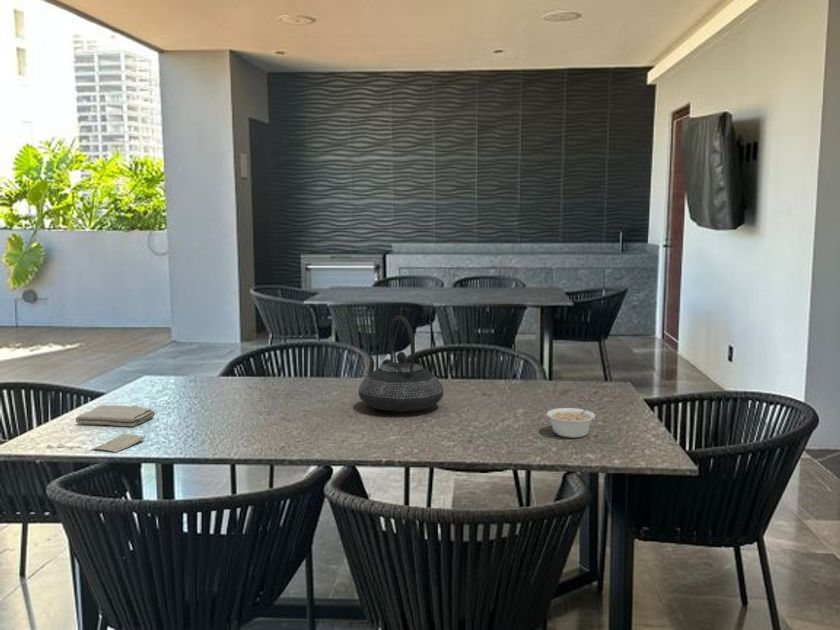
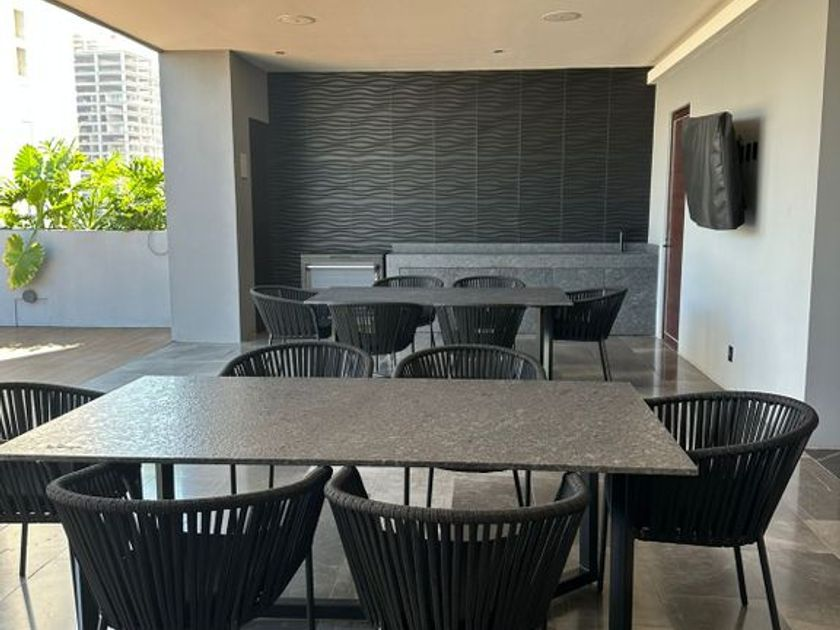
- legume (570, 421)
- playing card (119, 442)
- teapot (399, 361)
- washcloth (116, 415)
